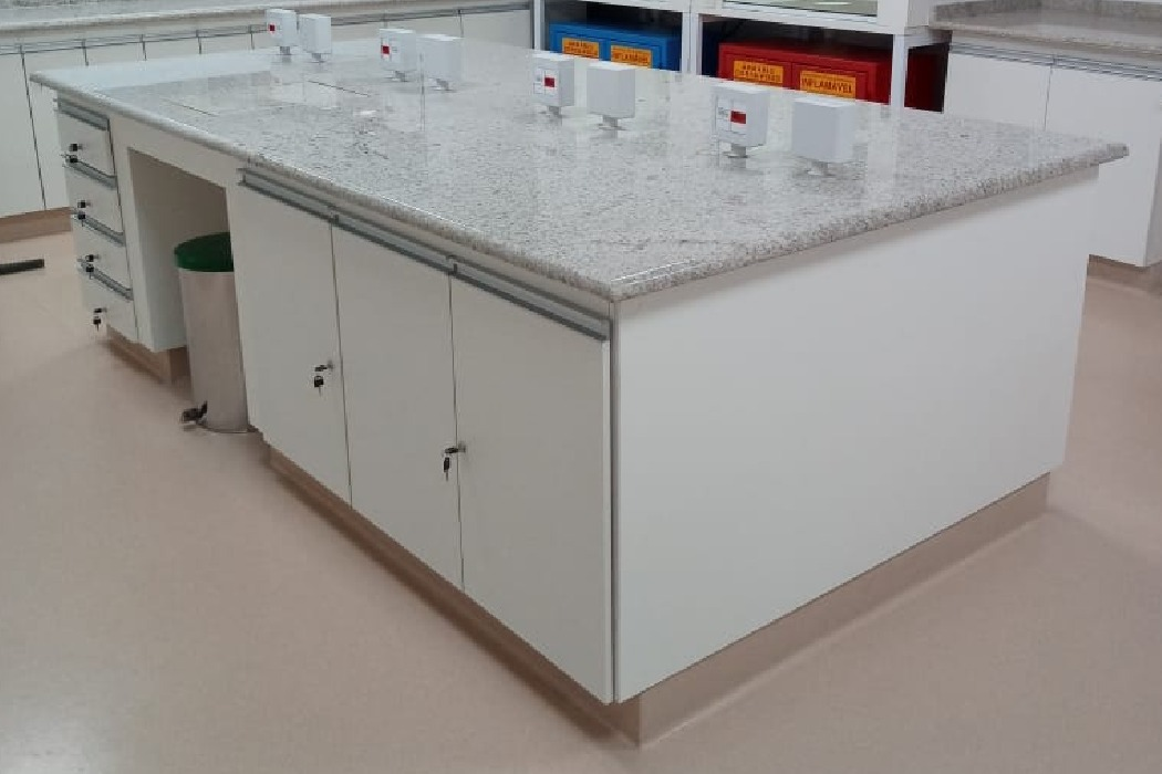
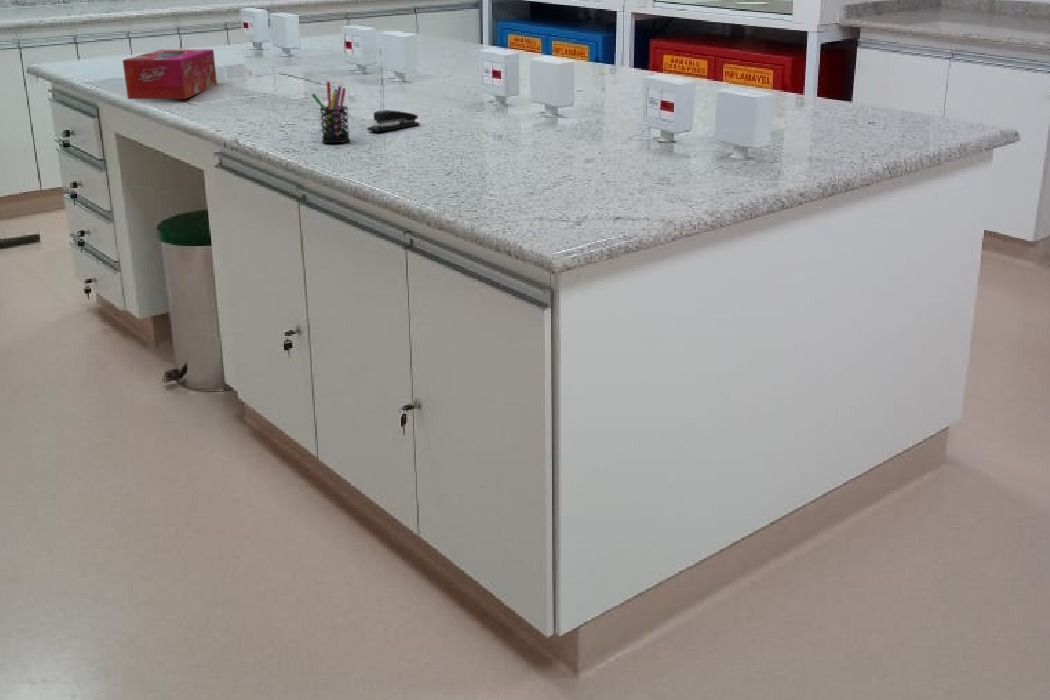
+ tissue box (172, 73)
+ stapler (394, 118)
+ pen holder (330, 112)
